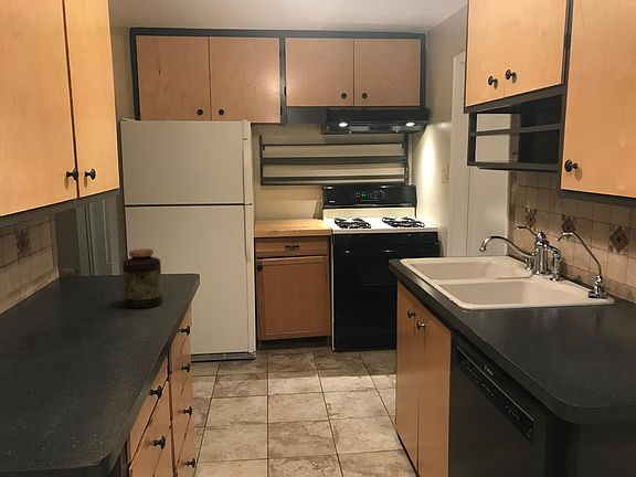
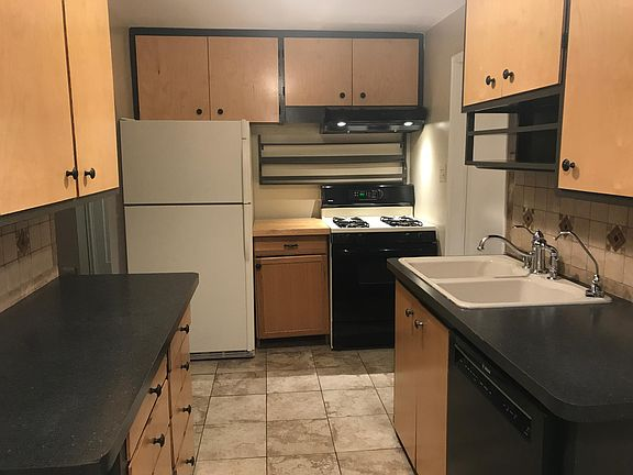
- jar (142, 277)
